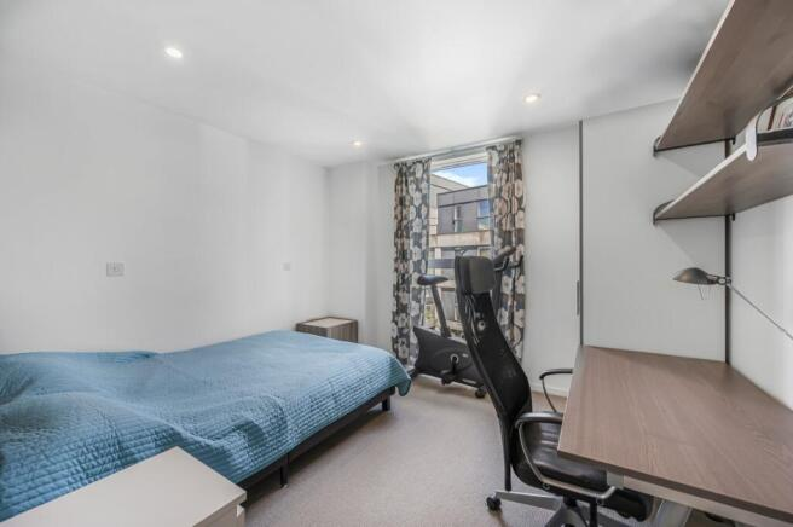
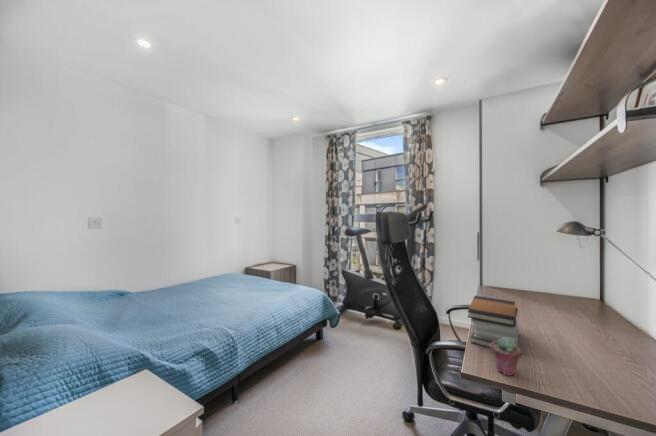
+ potted succulent (505, 354)
+ book stack (493, 321)
